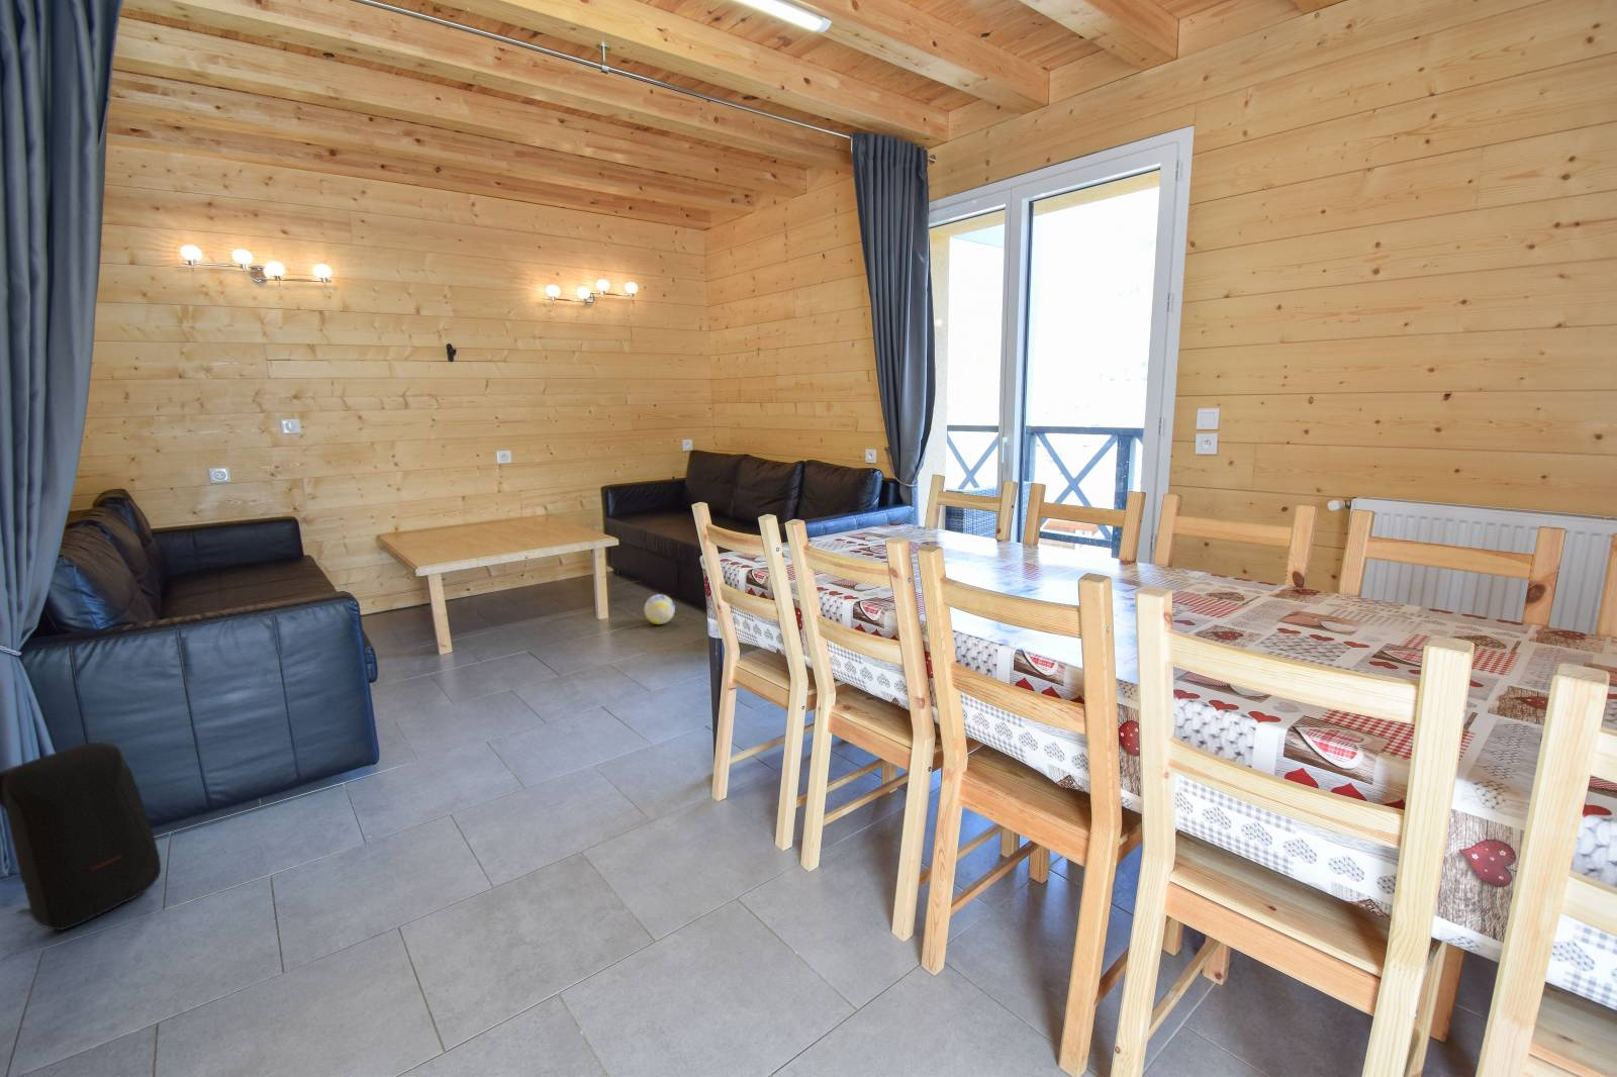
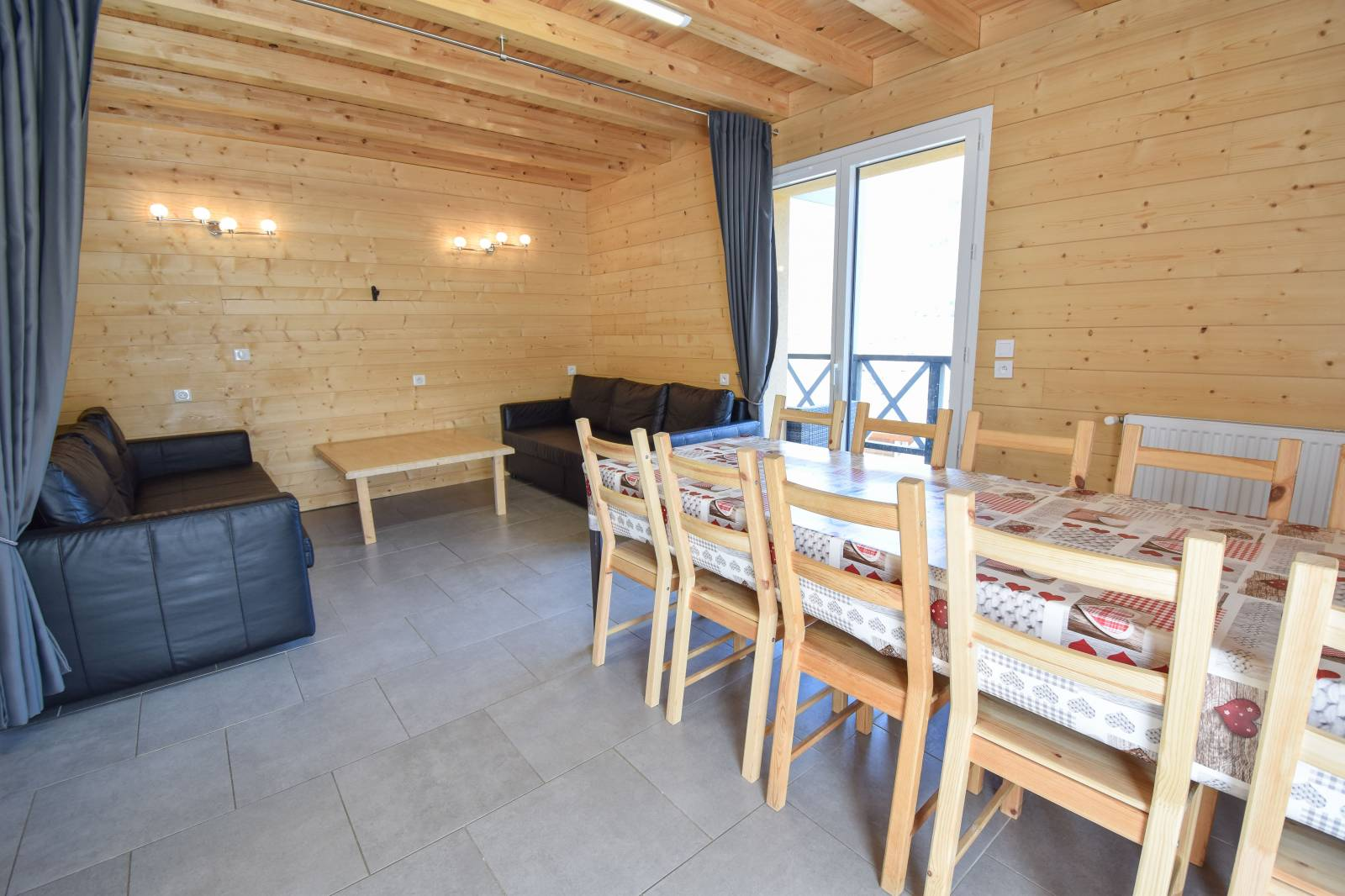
- backpack (79, 829)
- ball (659, 609)
